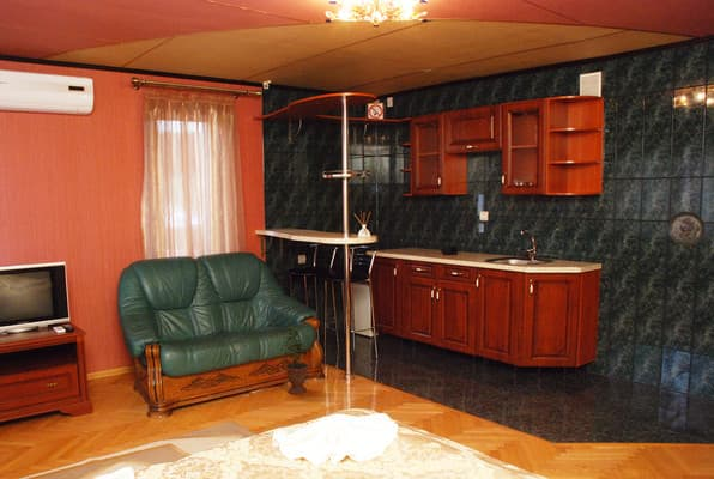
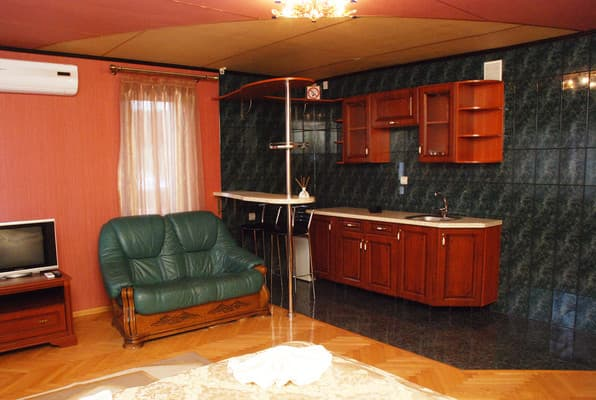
- potted plant (294, 358)
- decorative plate (685, 229)
